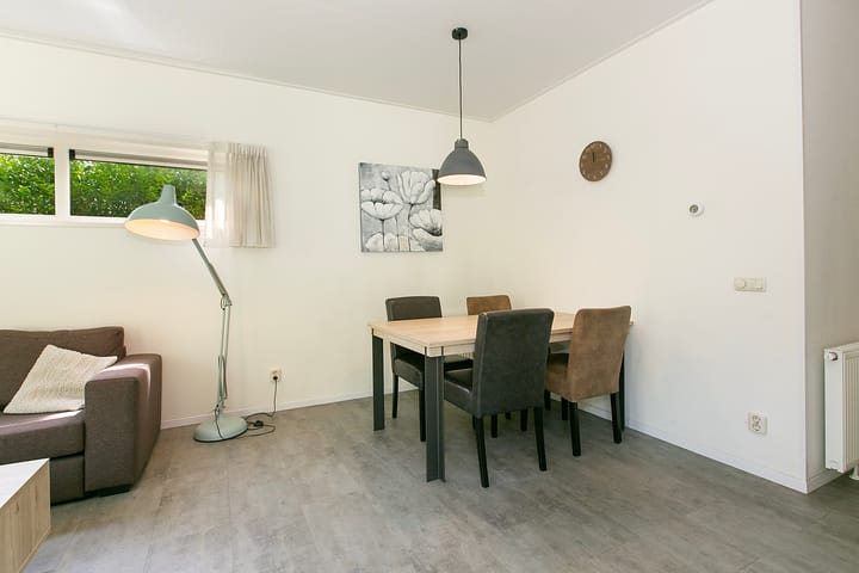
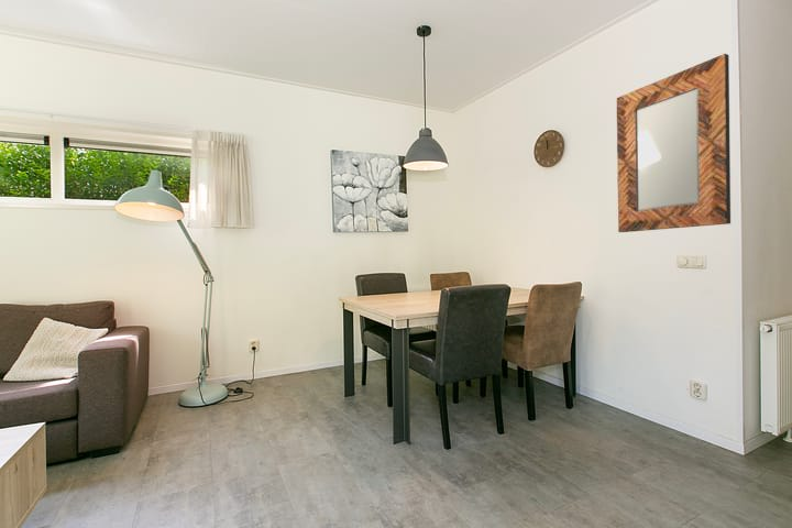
+ home mirror (667, 153)
